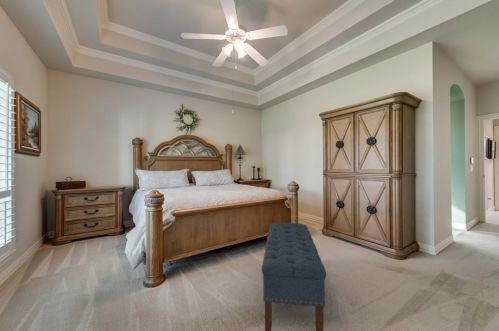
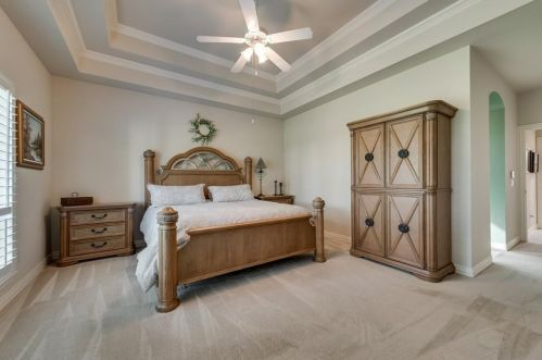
- bench (290, 264)
